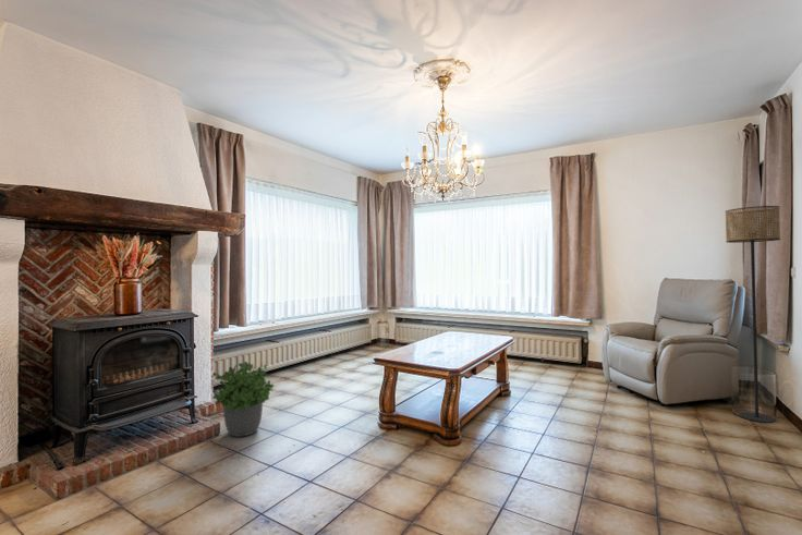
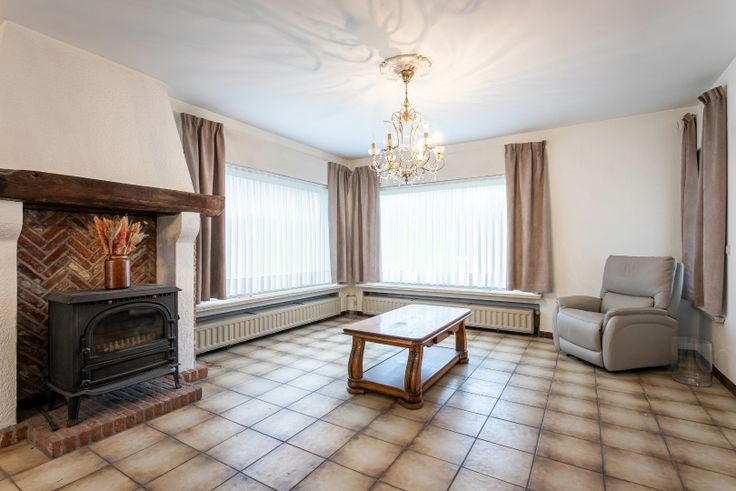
- potted plant (244, 396)
- floor lamp (754, 313)
